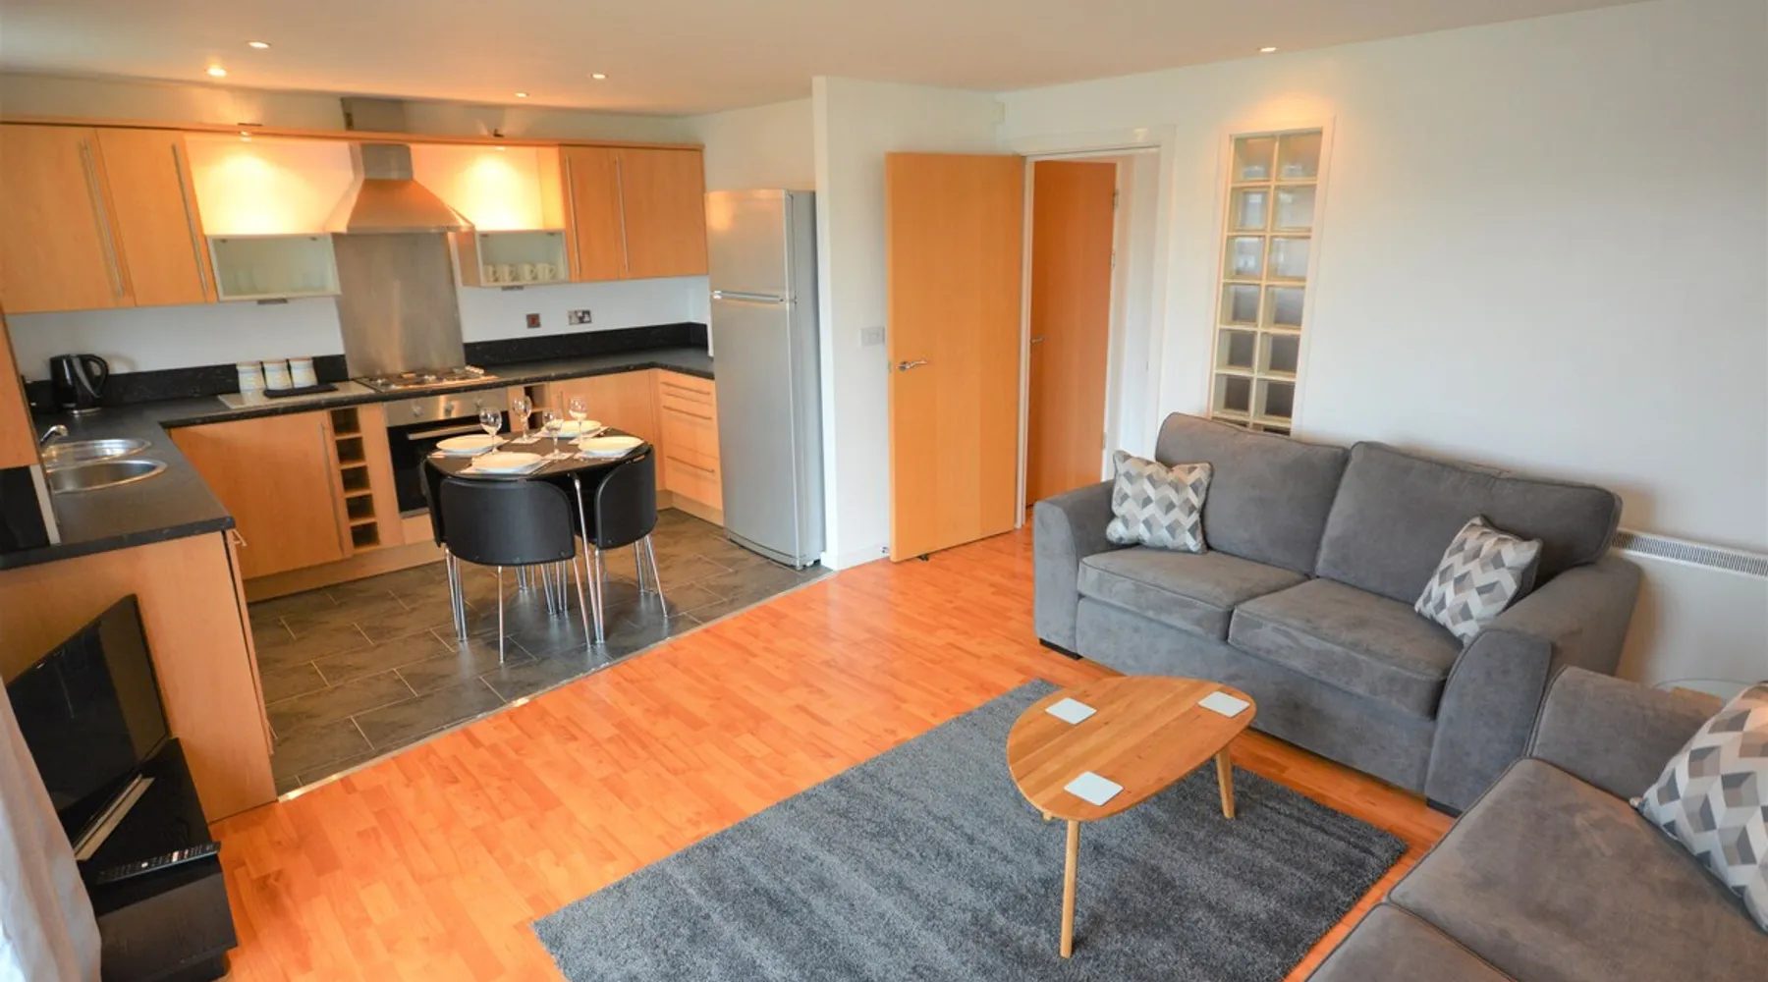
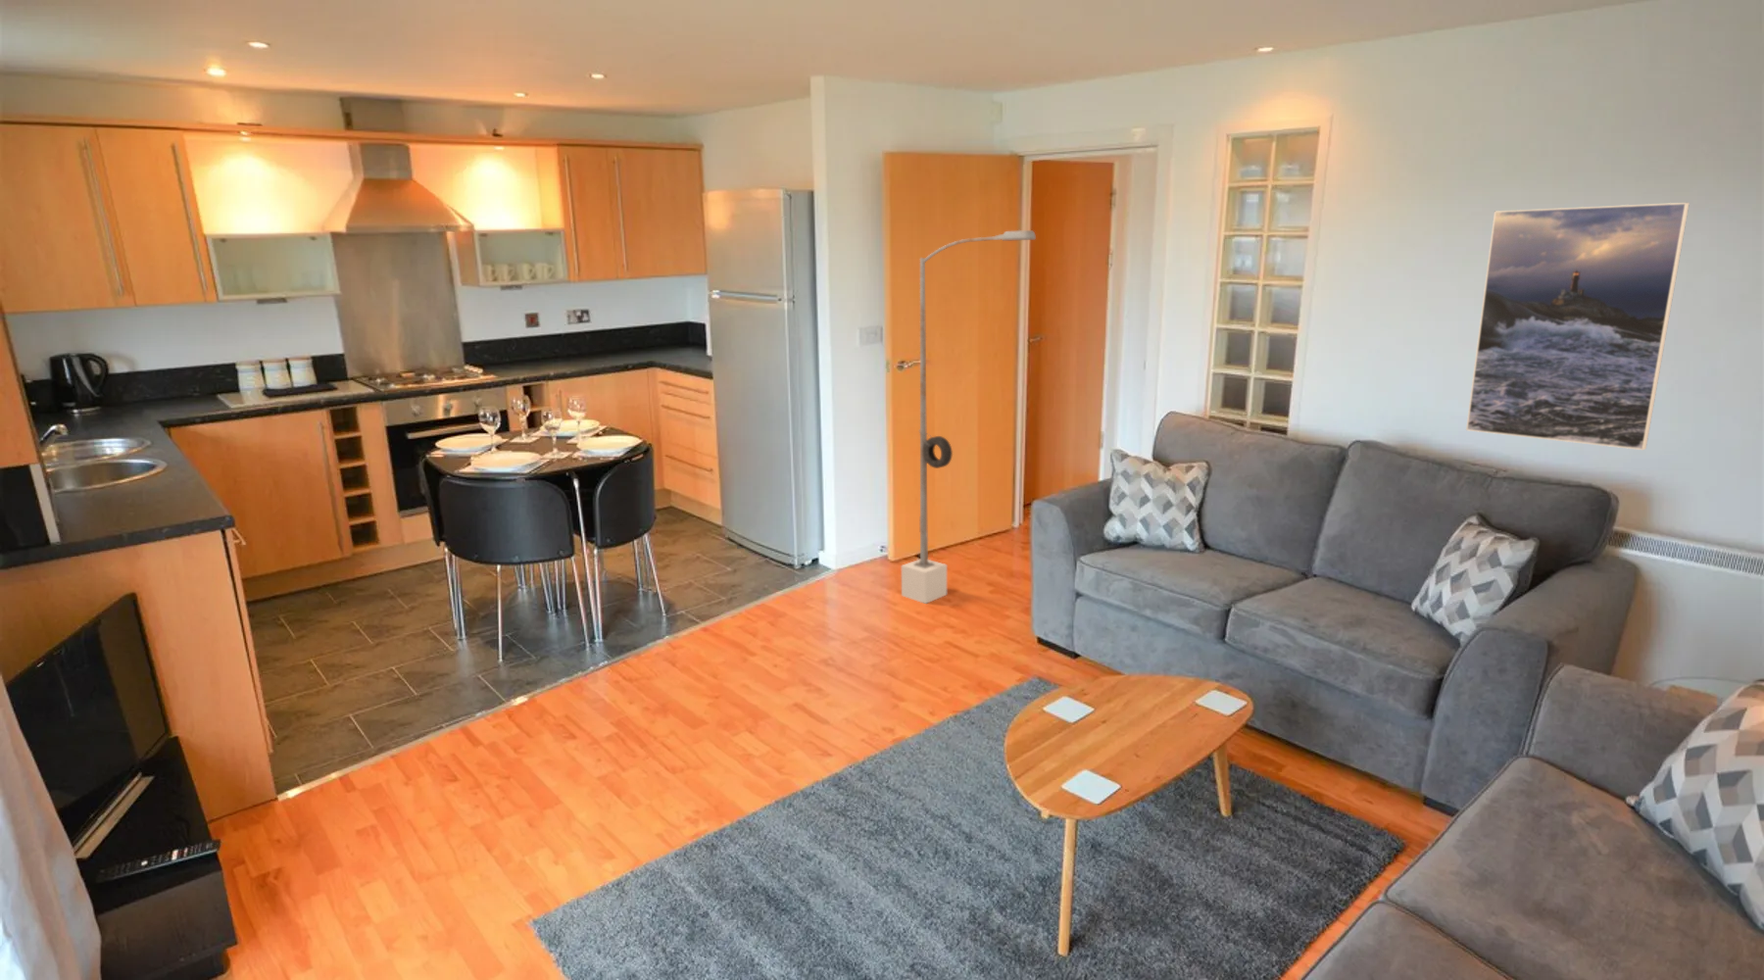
+ street lamp (947, 441)
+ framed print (1569, 326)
